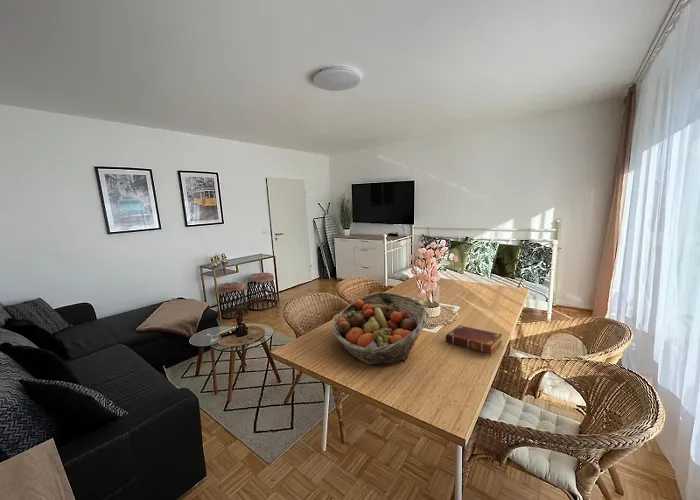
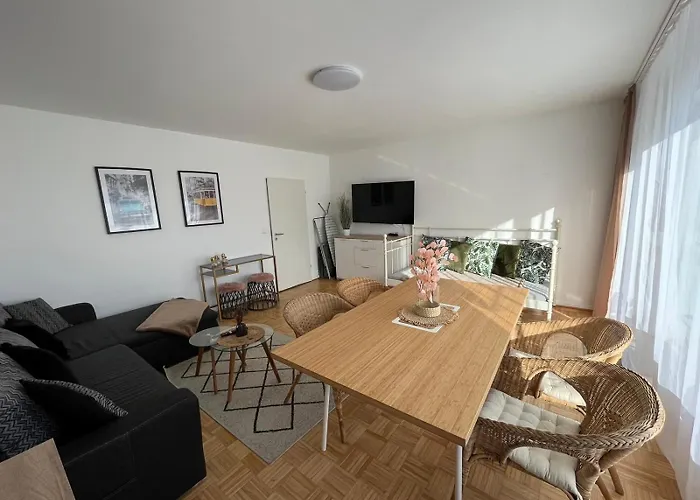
- book (473, 338)
- fruit basket (378, 325)
